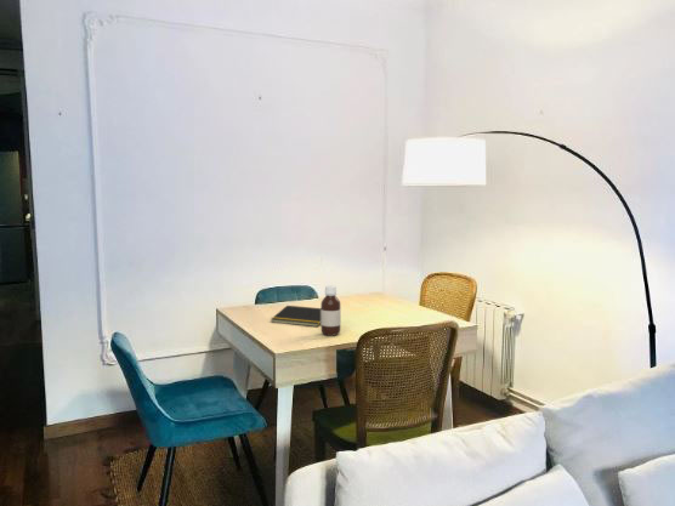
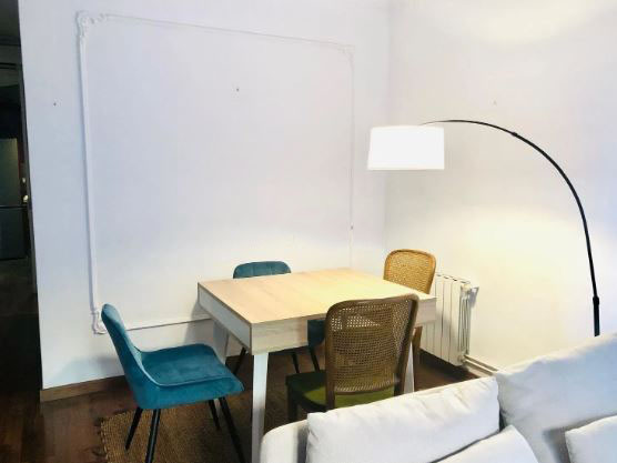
- bottle (330, 309)
- notepad (301, 315)
